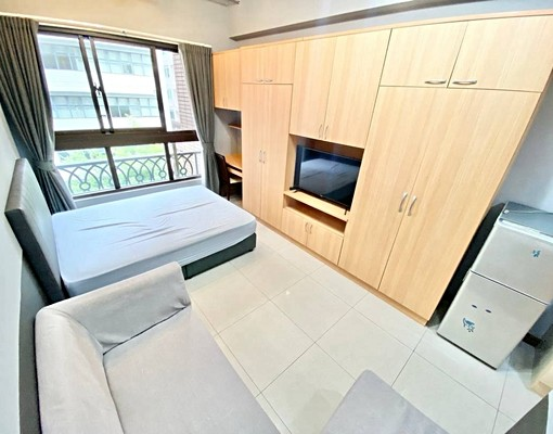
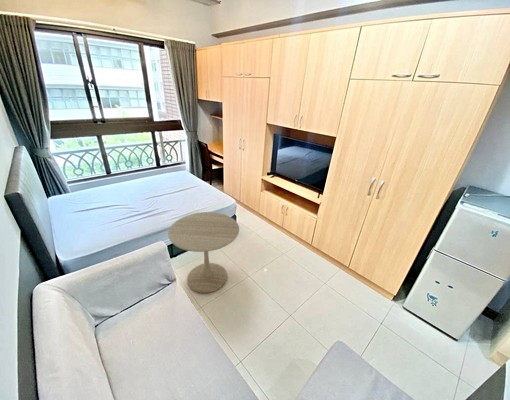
+ side table (206, 254)
